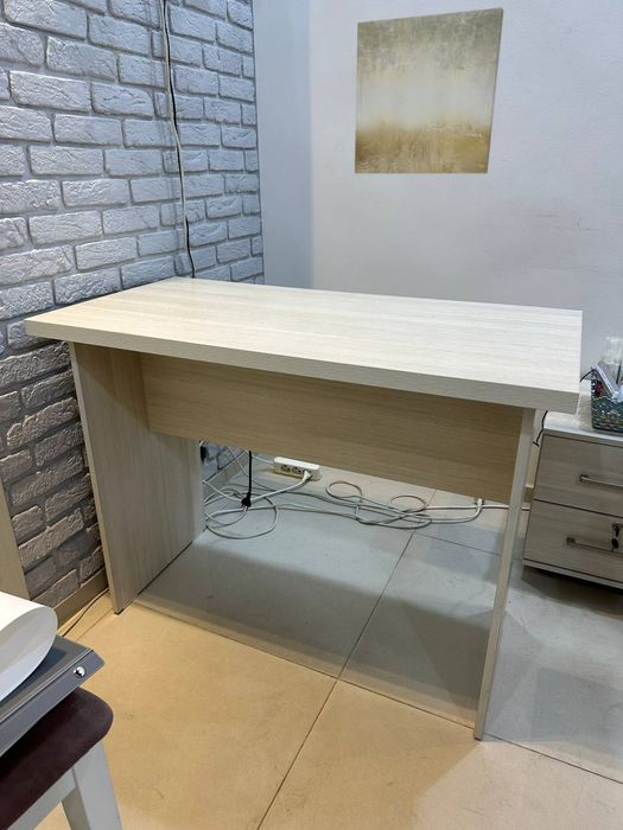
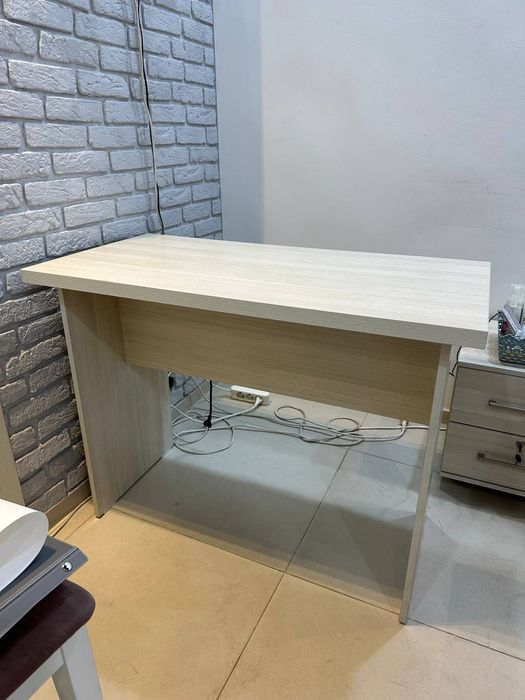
- wall art (422, 98)
